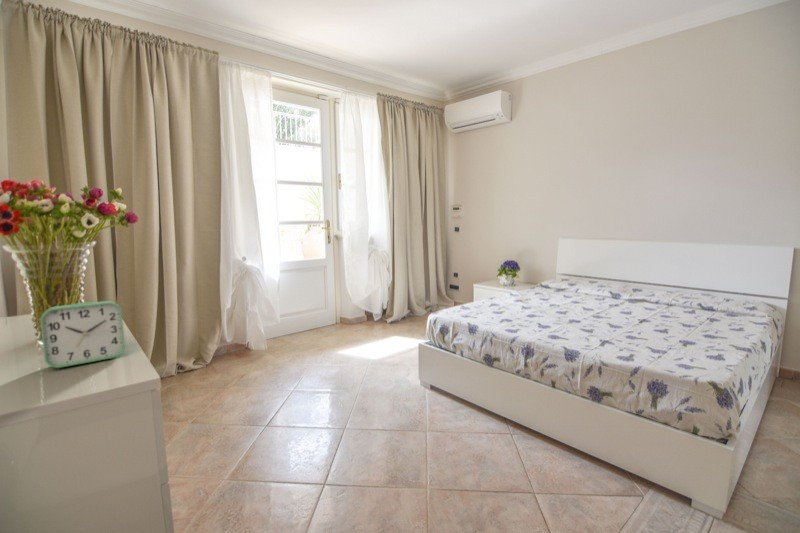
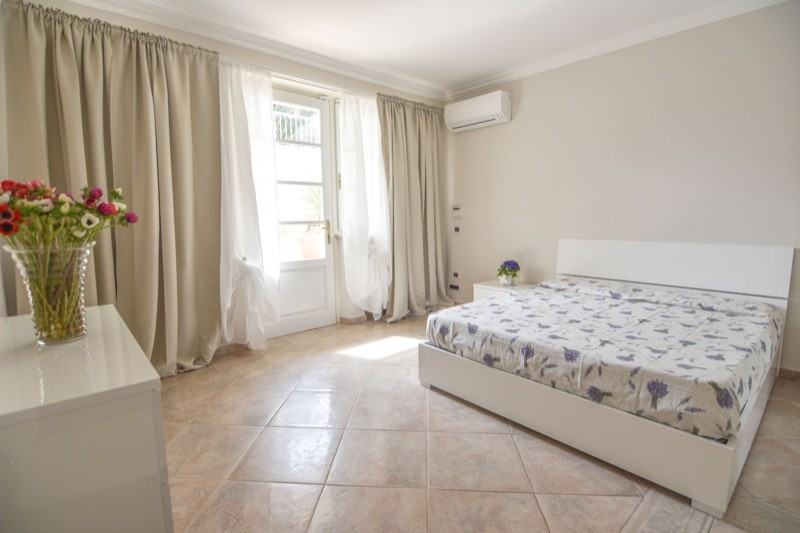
- alarm clock (84, 331)
